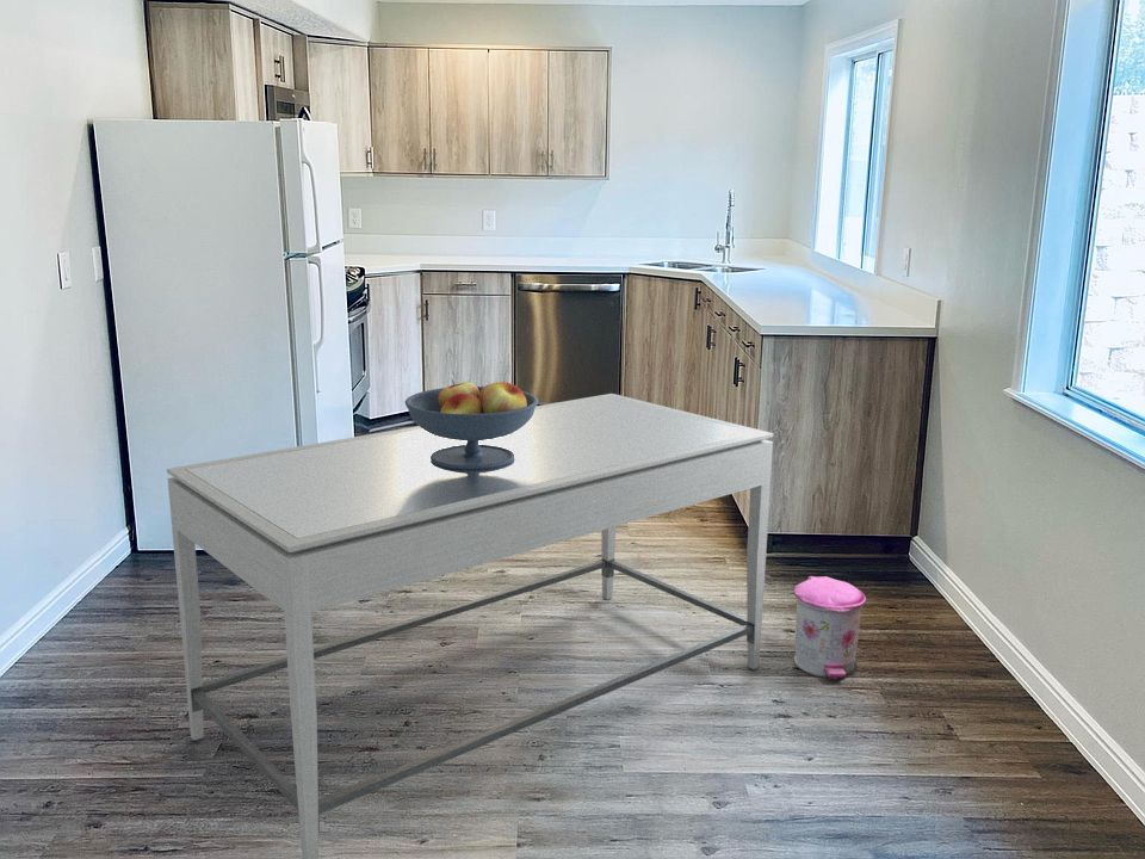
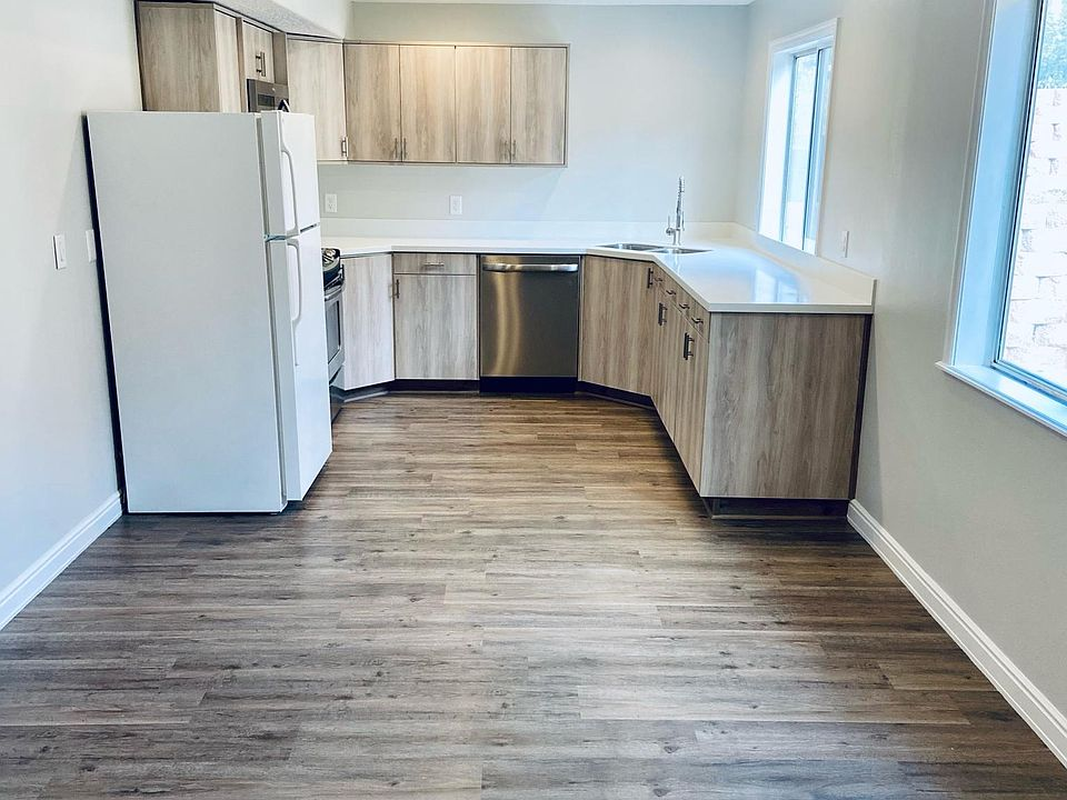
- trash can (827, 625)
- fruit bowl (471, 418)
- dining table (499, 592)
